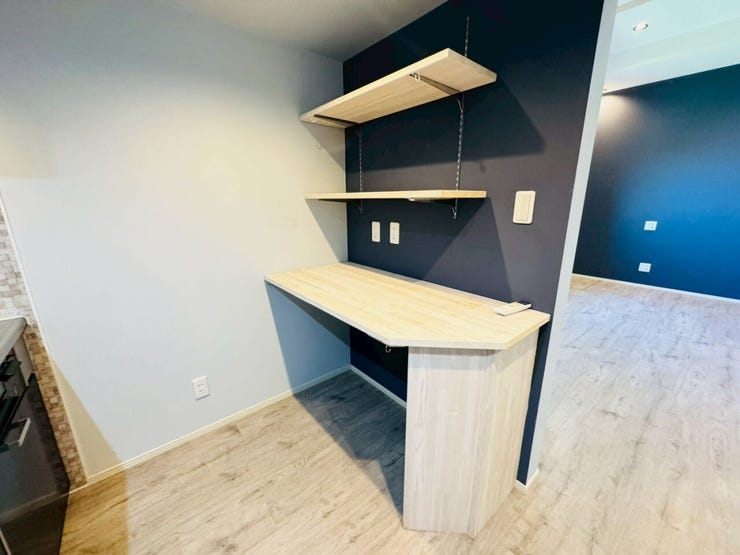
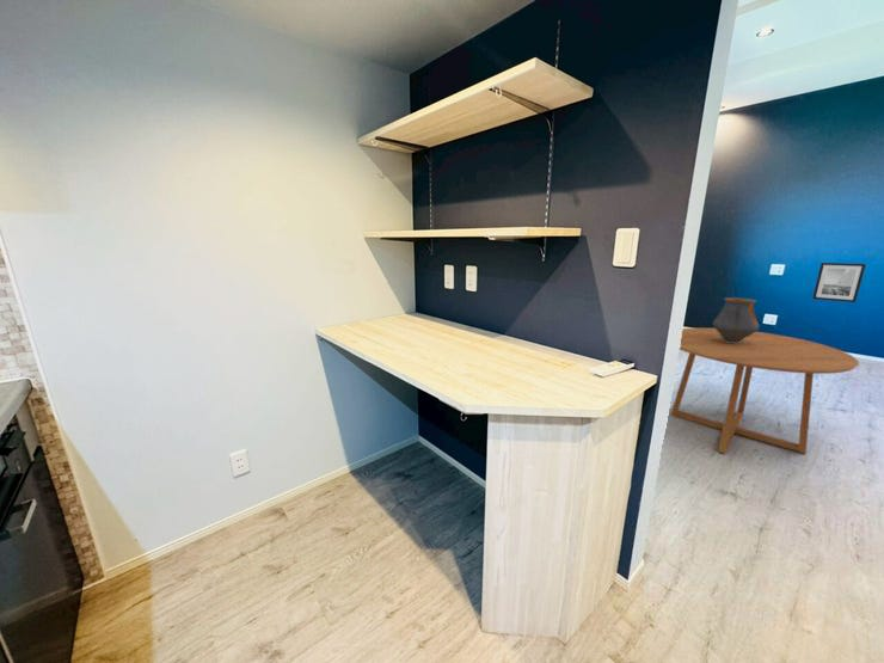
+ vase (736, 320)
+ dining table (738, 388)
+ wall art (837, 282)
